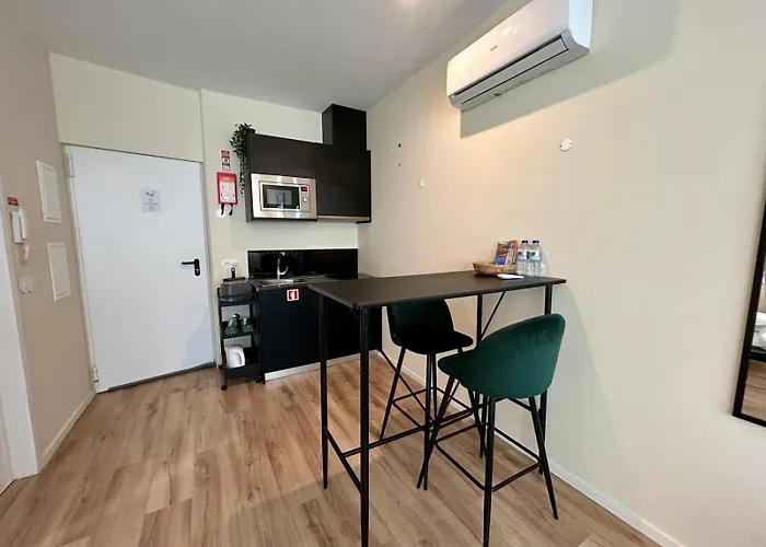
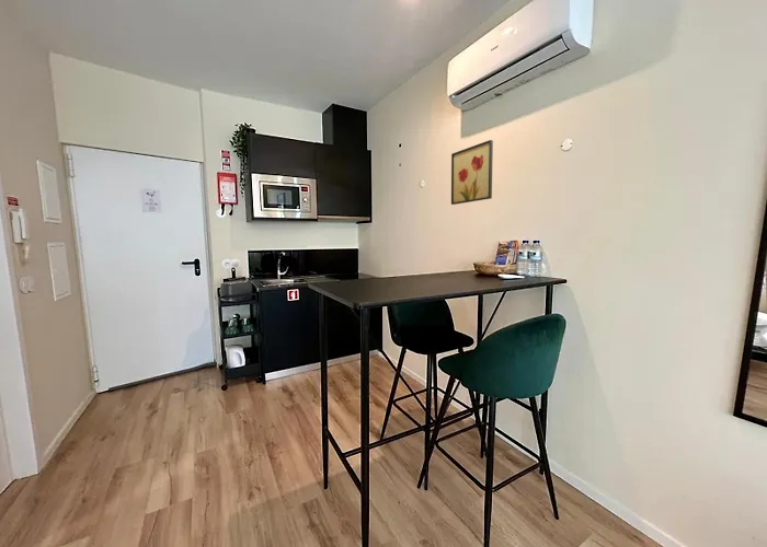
+ wall art (471, 174)
